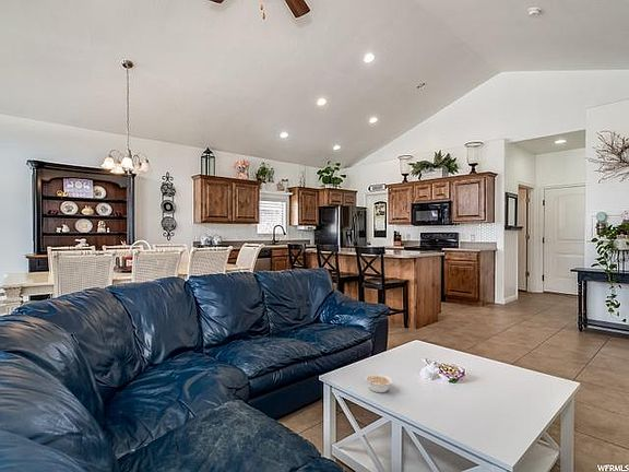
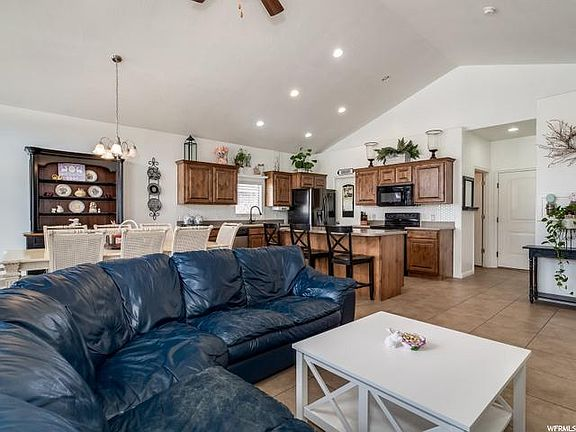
- legume (379, 382)
